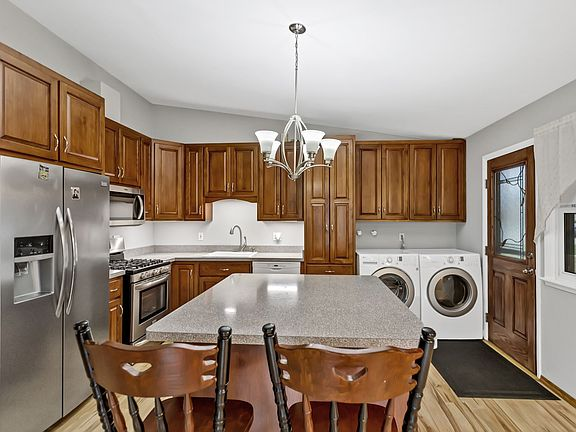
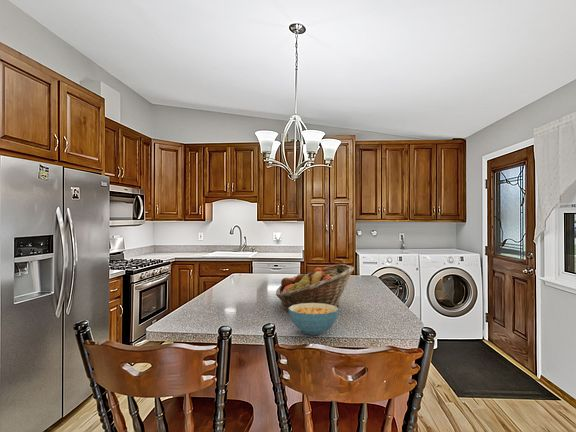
+ fruit basket (314, 286)
+ cereal bowl (313, 320)
